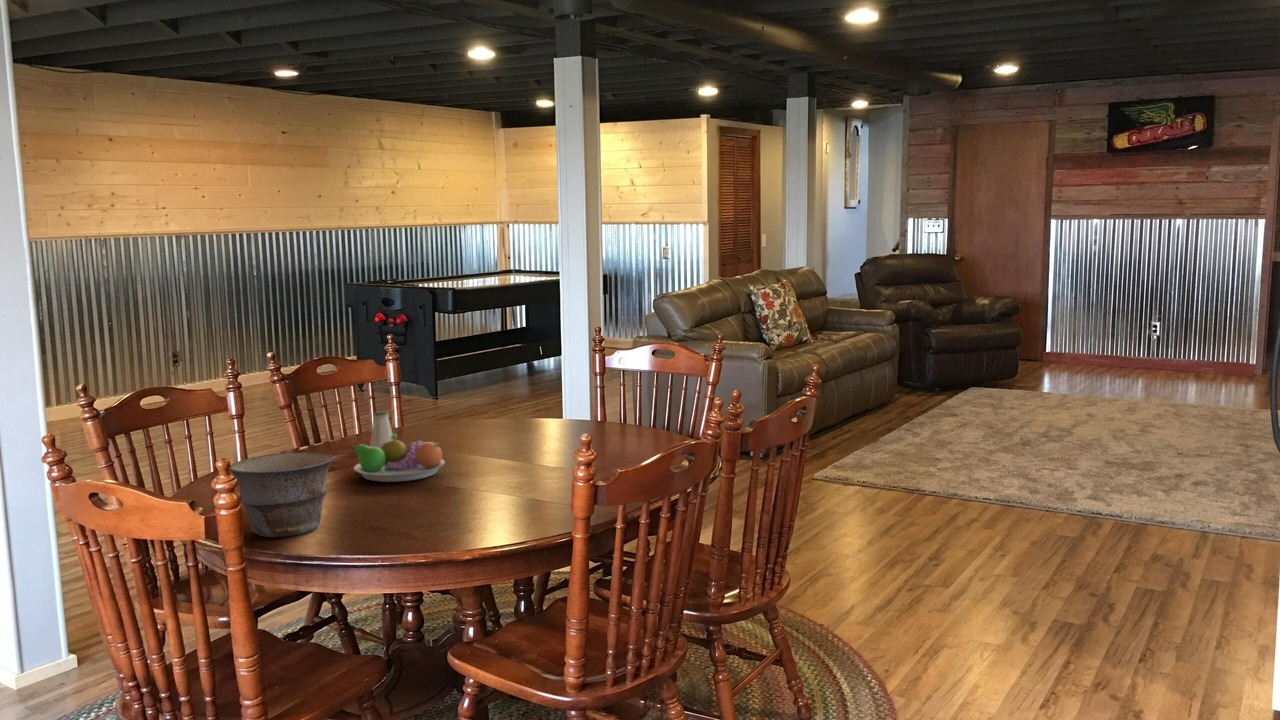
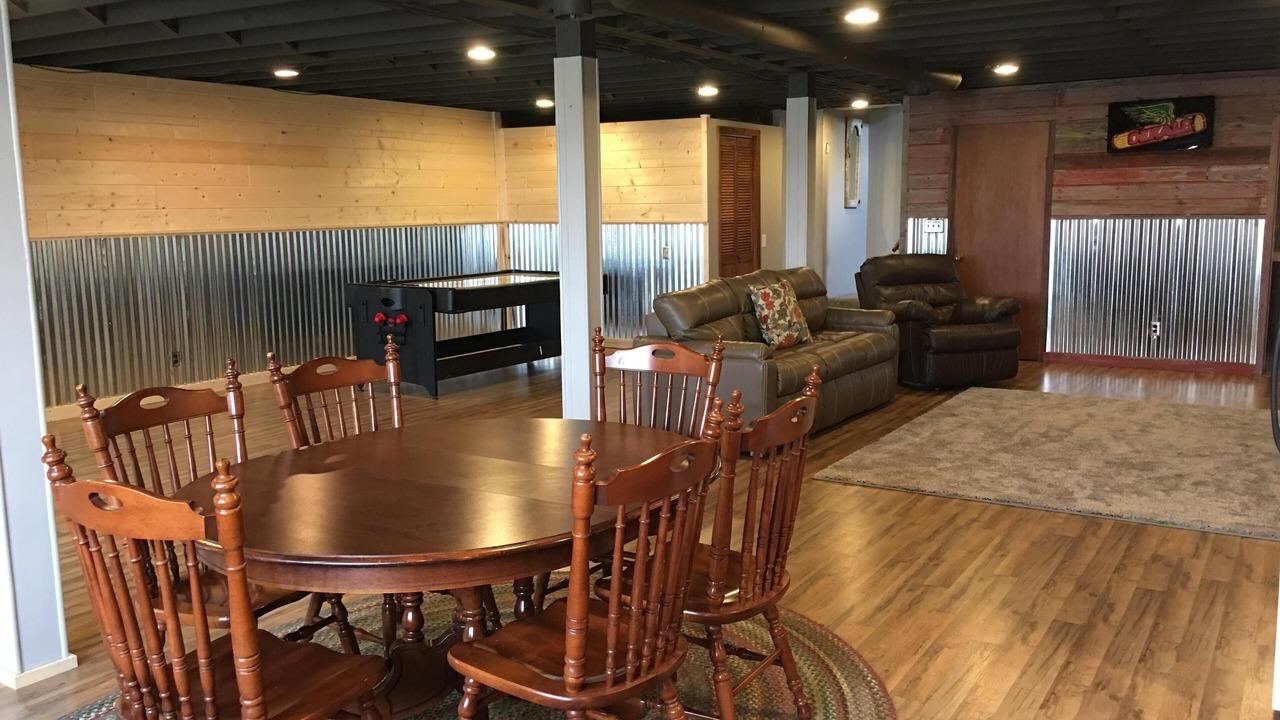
- bowl (284, 494)
- saltshaker (381, 429)
- fruit bowl (396, 455)
